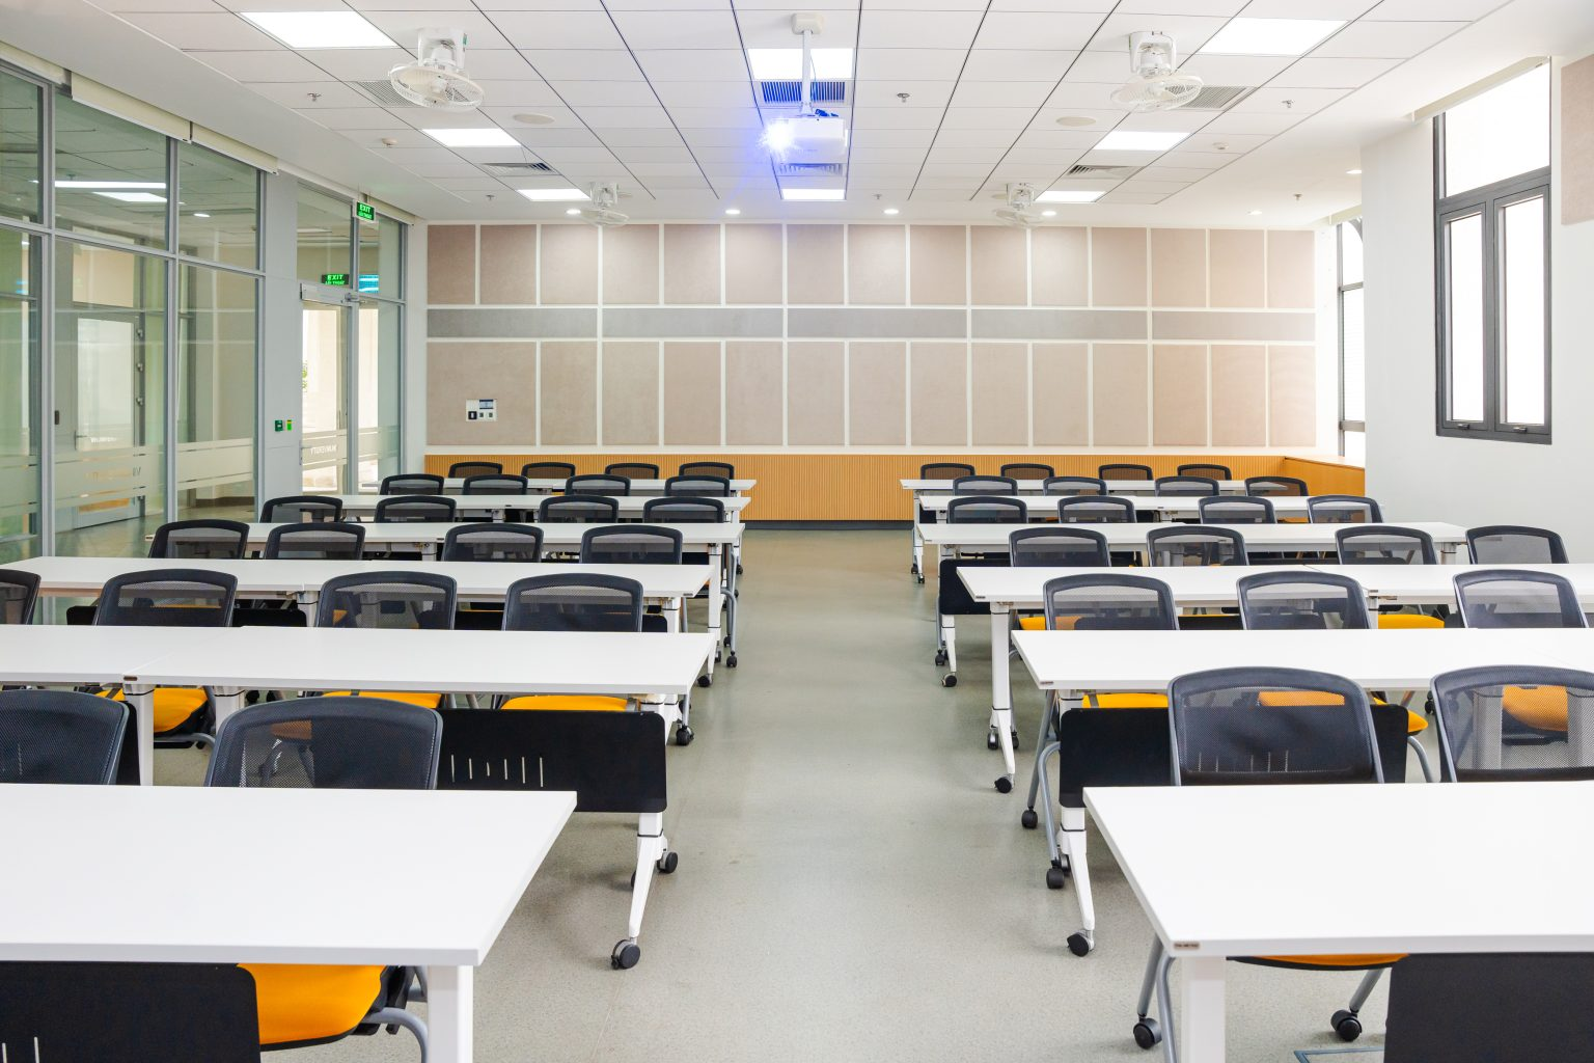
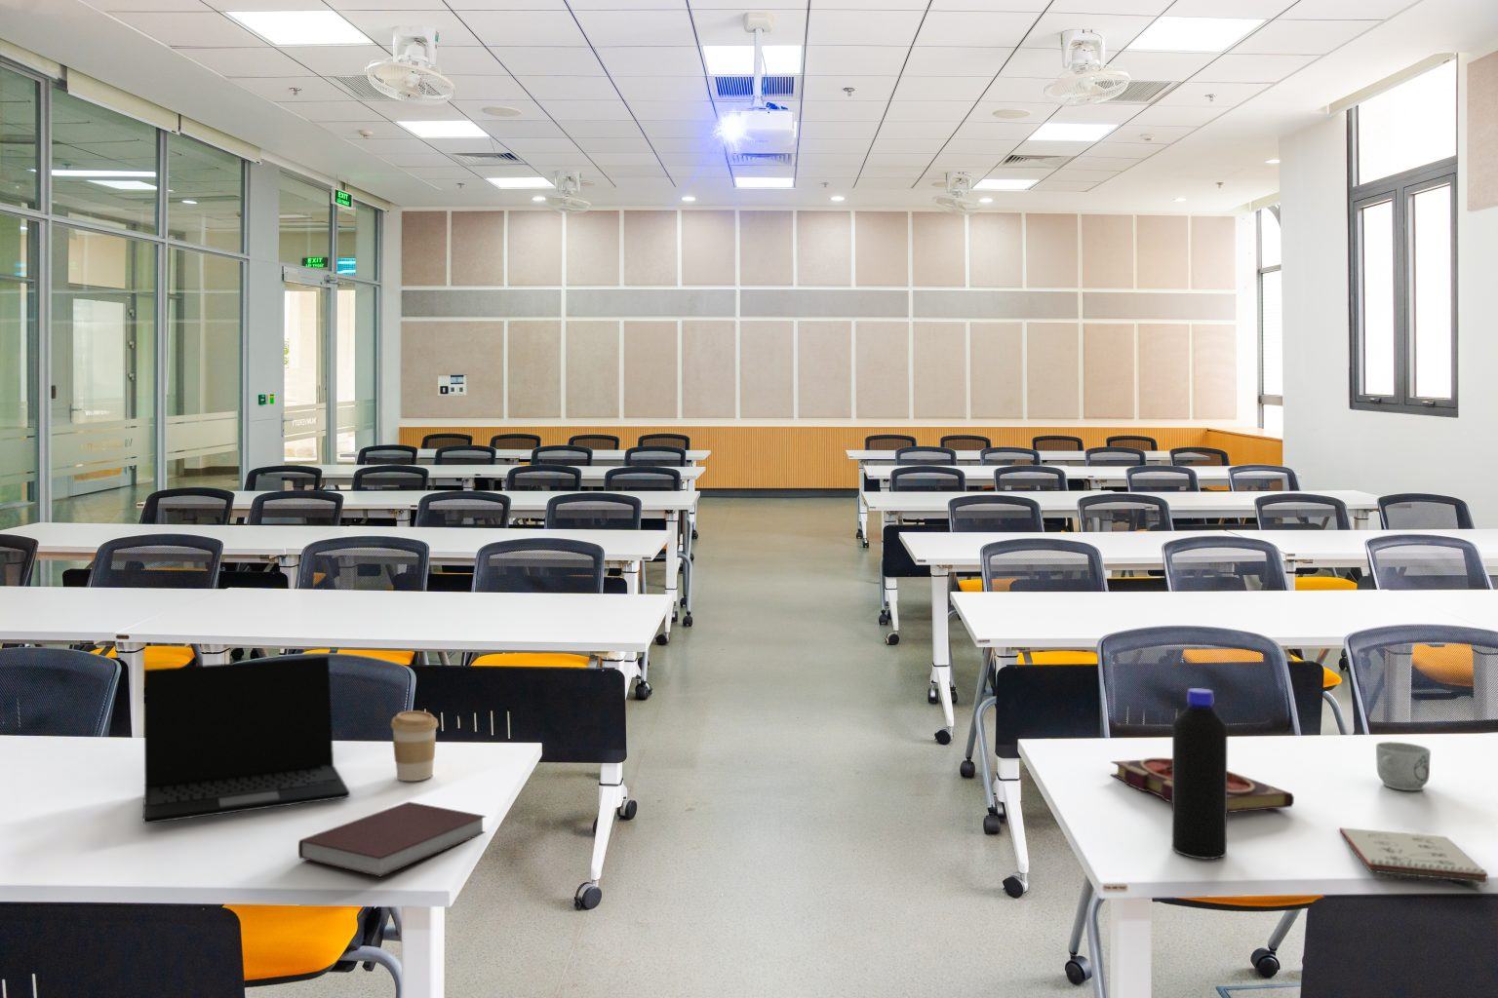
+ bottle (1199, 770)
+ mug (1399, 767)
+ laptop (244, 732)
+ book (1171, 779)
+ notebook (395, 836)
+ coffee cup (415, 744)
+ notepad (1409, 851)
